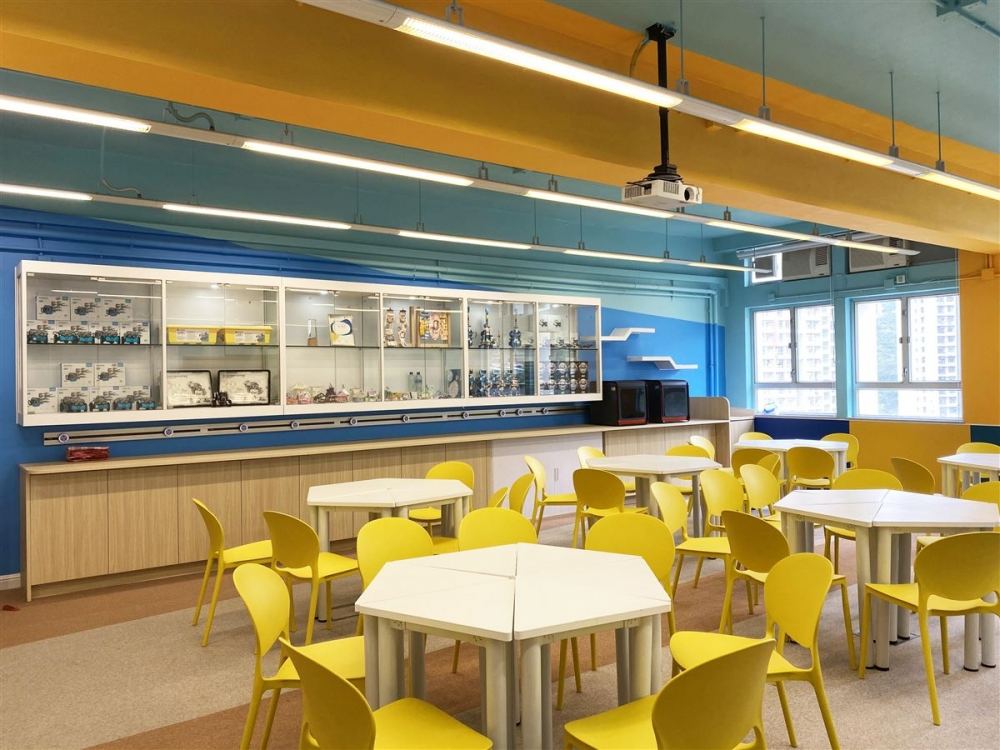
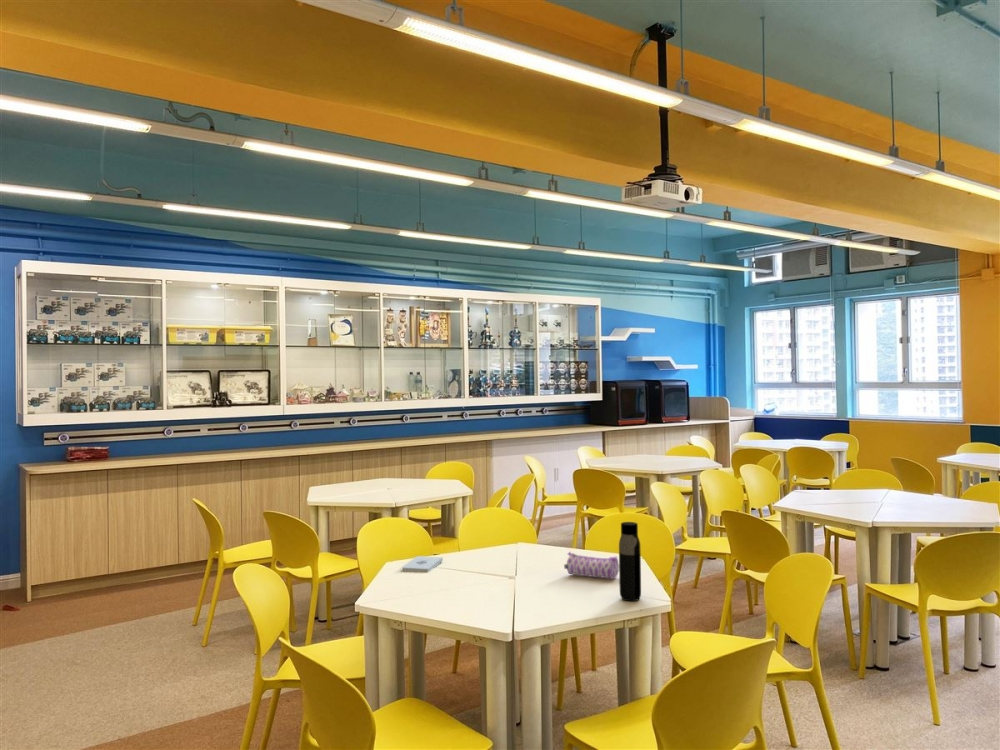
+ water bottle (629, 561)
+ notepad (422, 564)
+ pencil case (592, 565)
